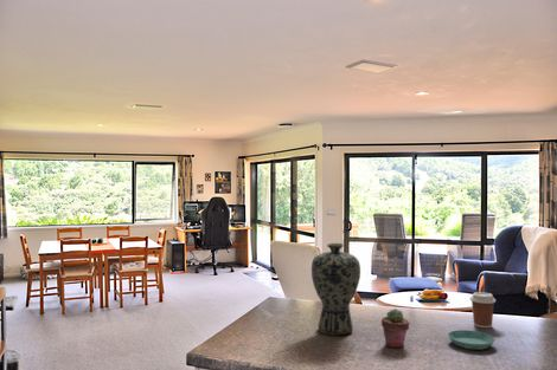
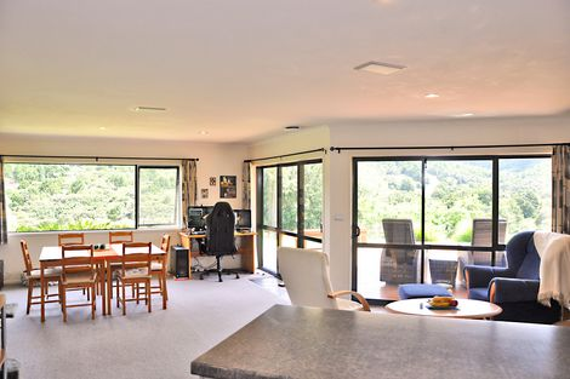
- vase (335, 287)
- potted succulent (395, 326)
- coffee cup (482, 310)
- saucer (470, 340)
